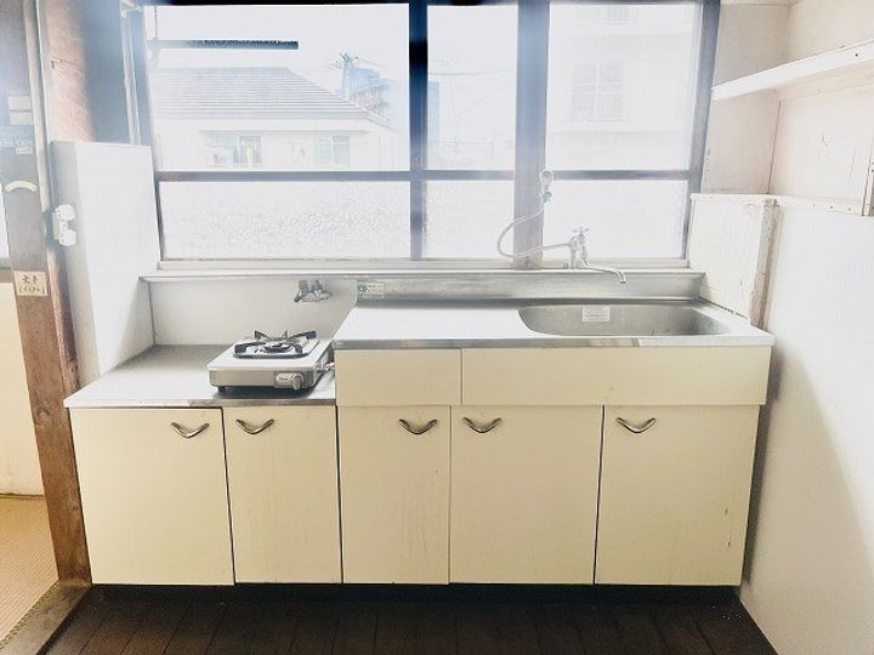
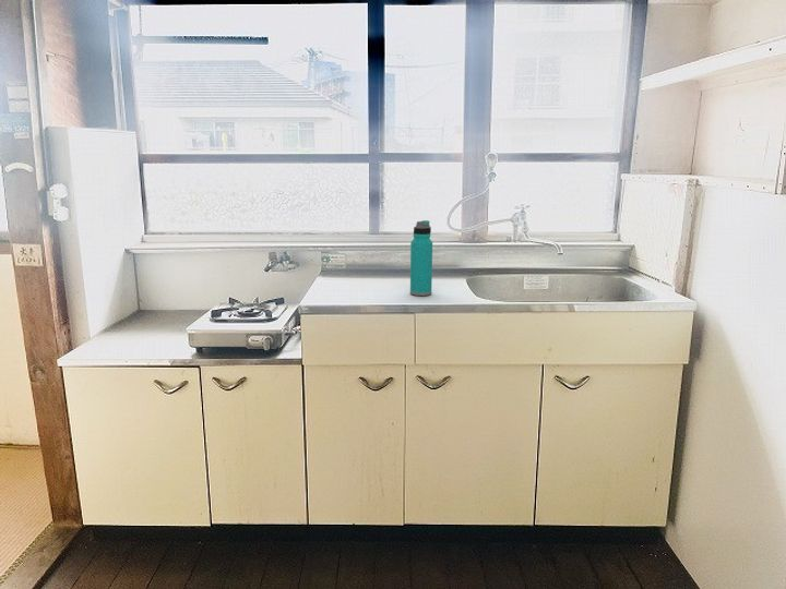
+ water bottle (421, 257)
